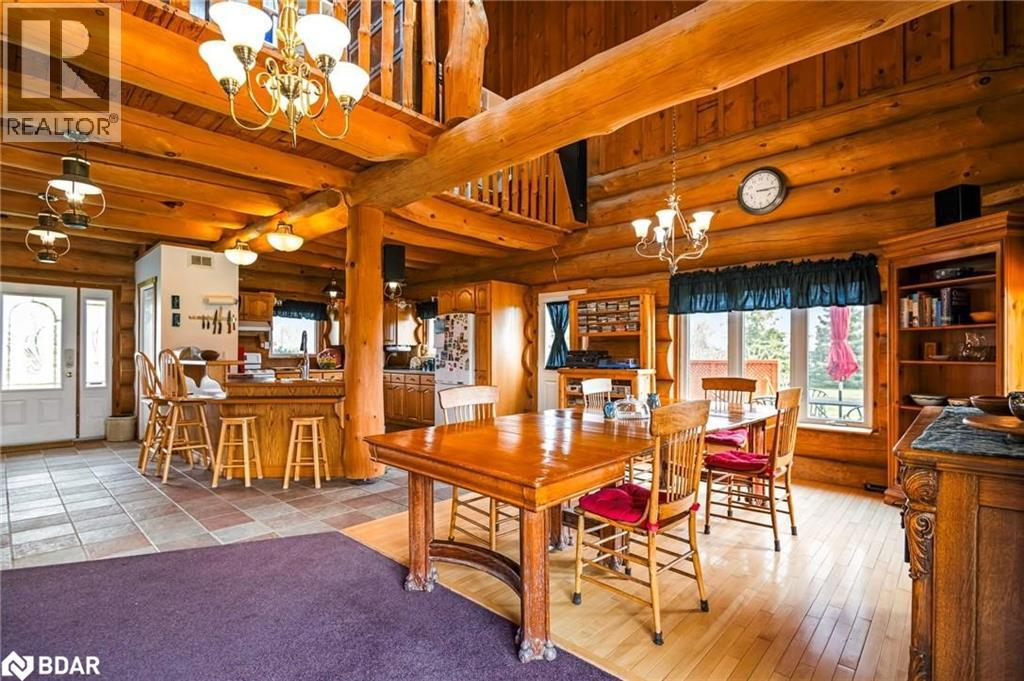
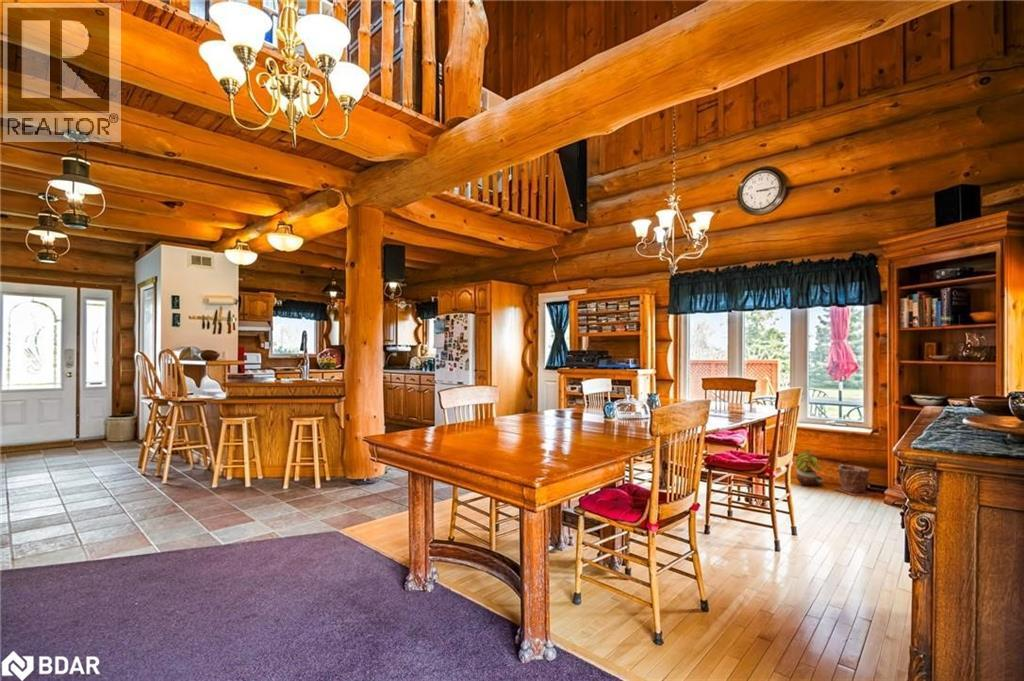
+ potted plant (809, 467)
+ plant pot (853, 479)
